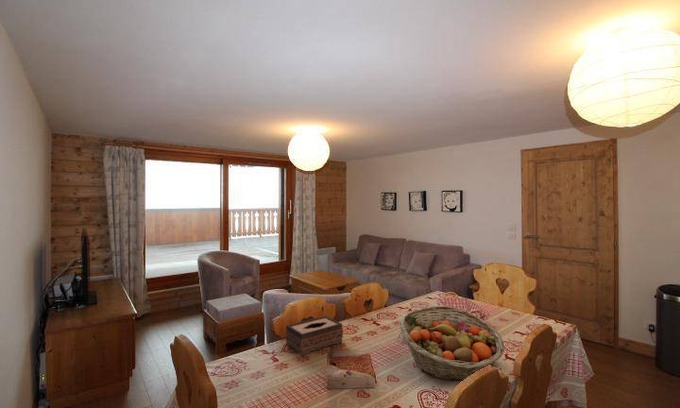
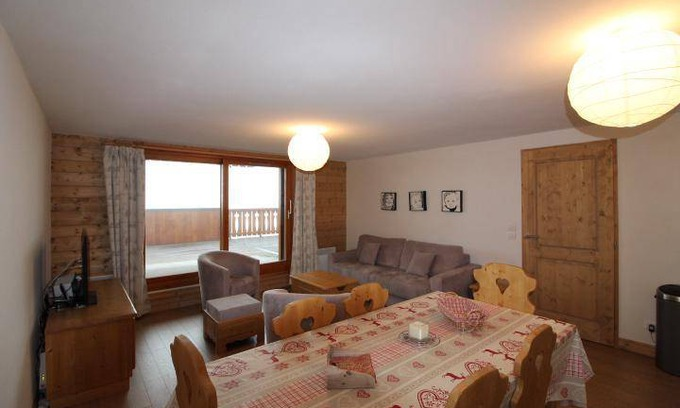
- fruit basket (450, 340)
- tissue box (314, 333)
